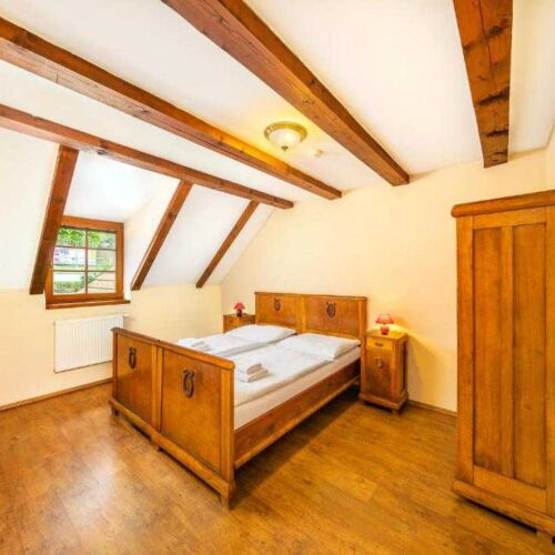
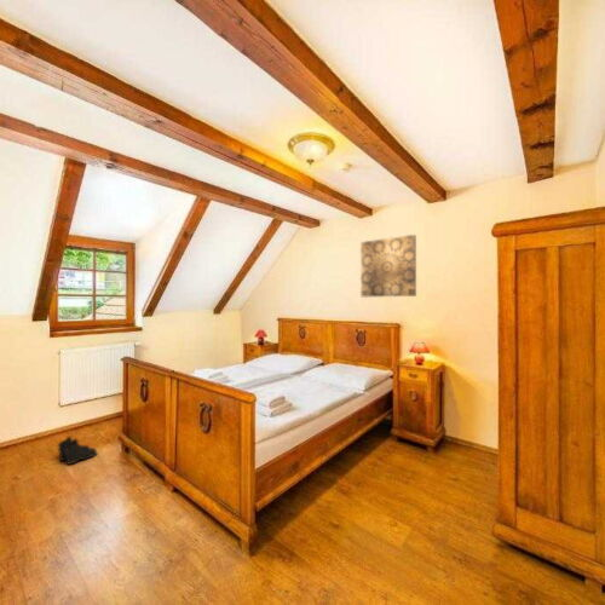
+ boots (77, 446)
+ wall art (387, 267)
